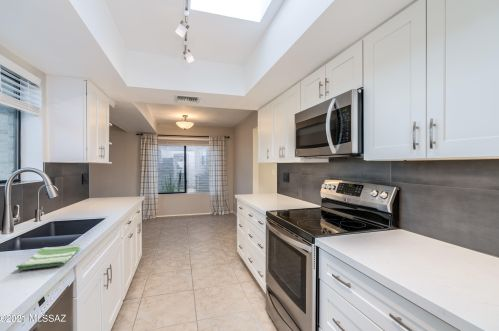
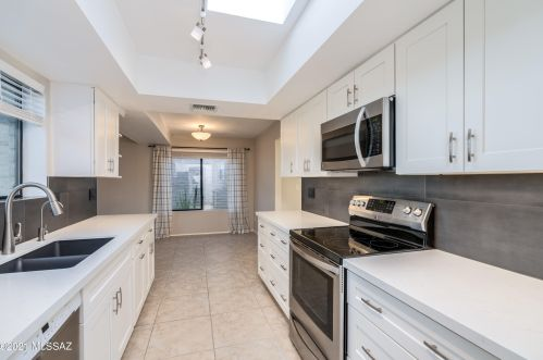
- dish towel (52, 255)
